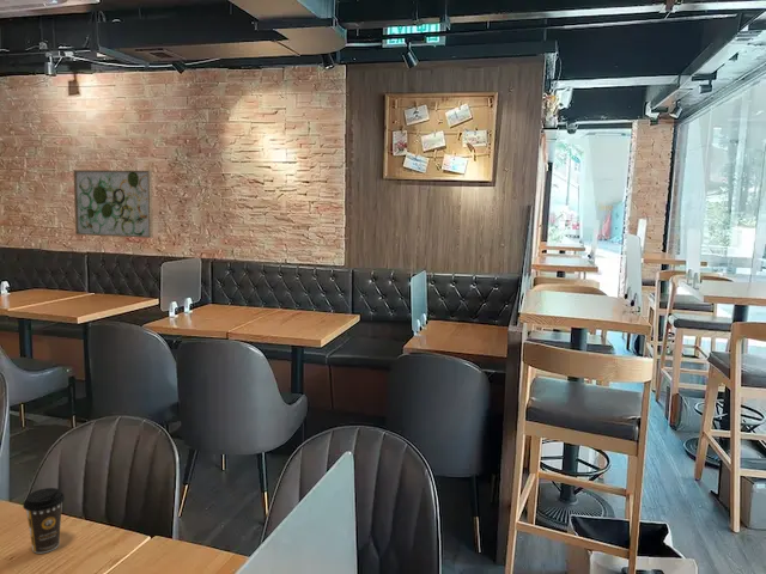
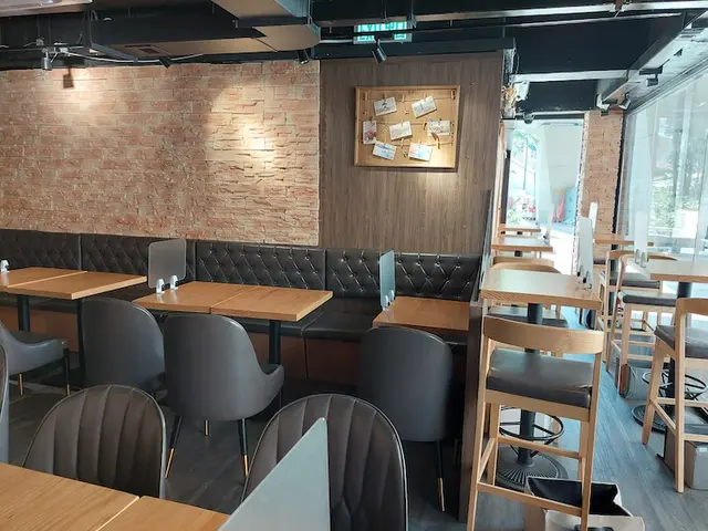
- wall art (111, 203)
- coffee cup (44, 520)
